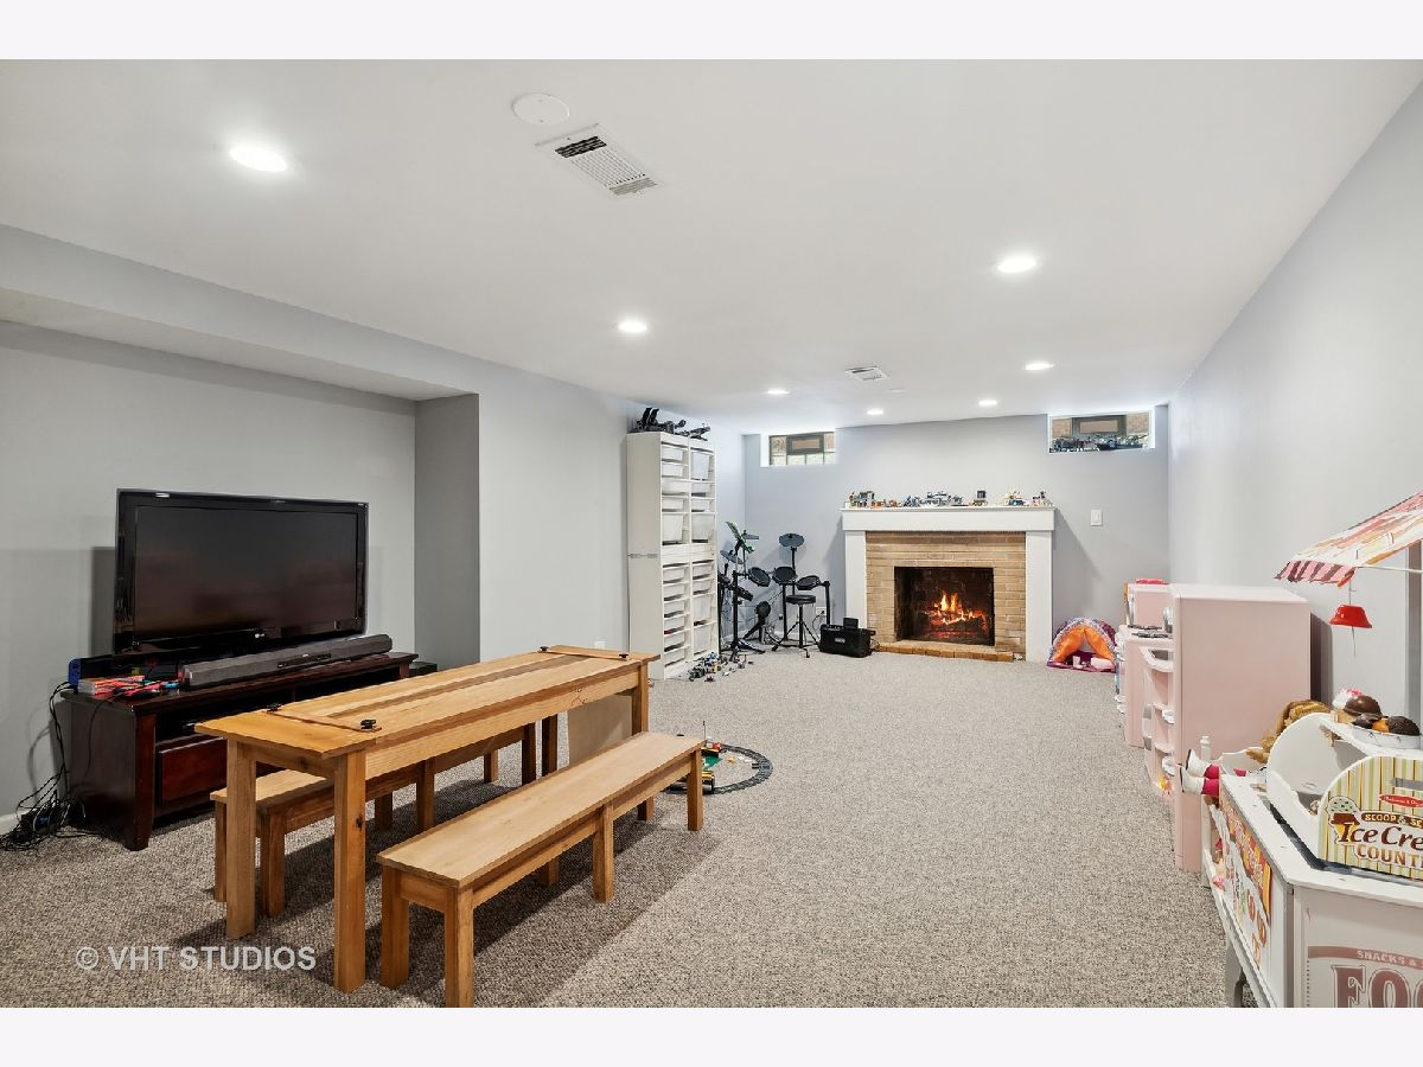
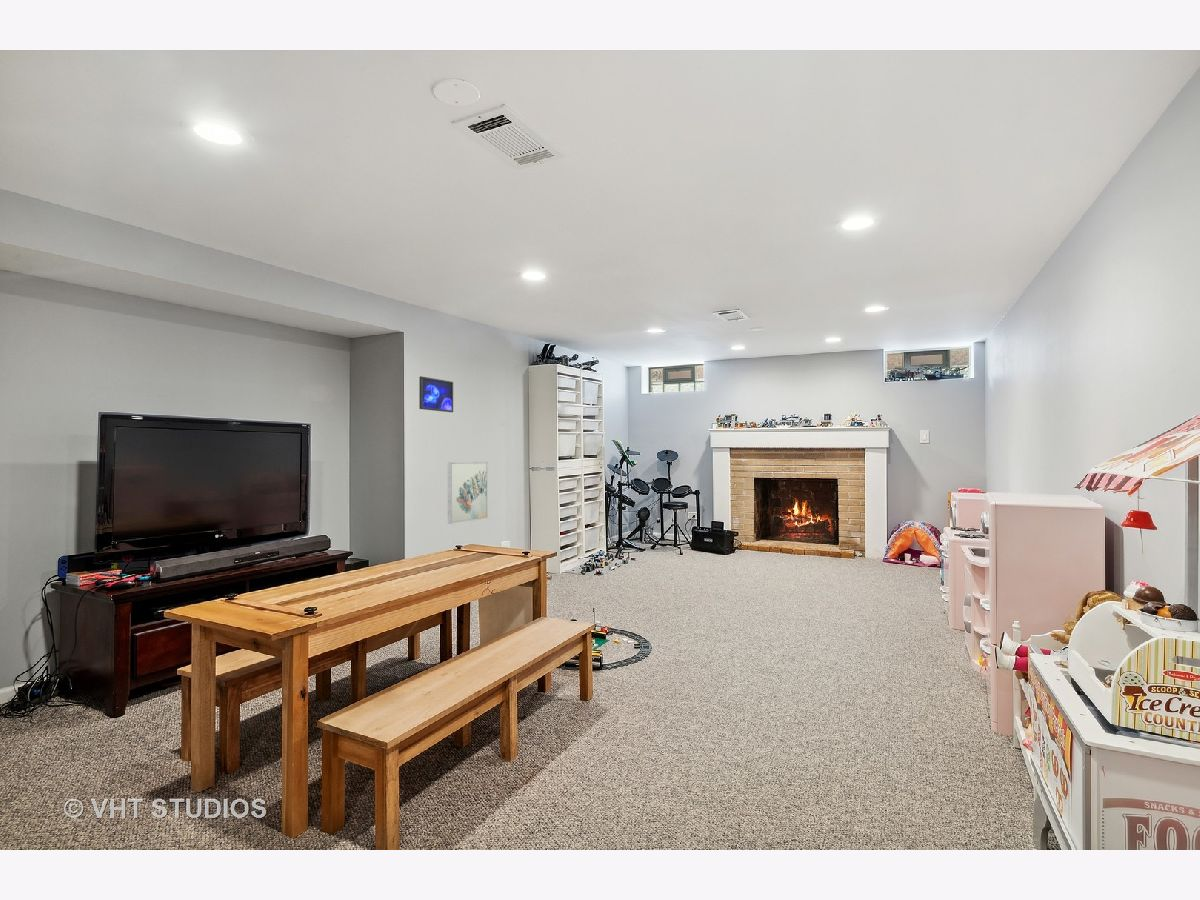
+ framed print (436, 395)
+ wall art (468, 491)
